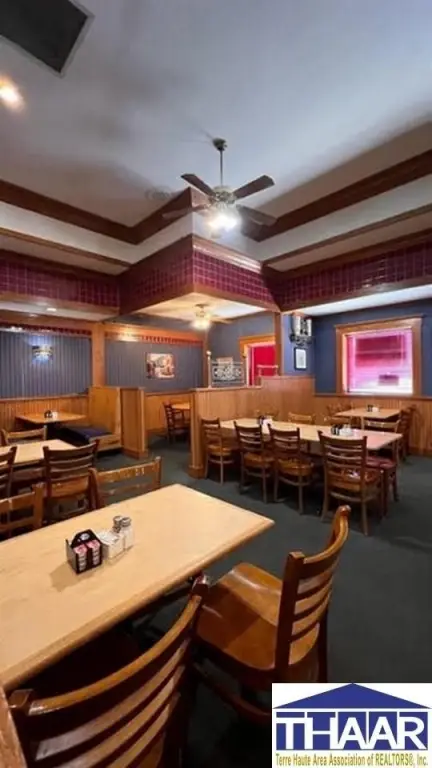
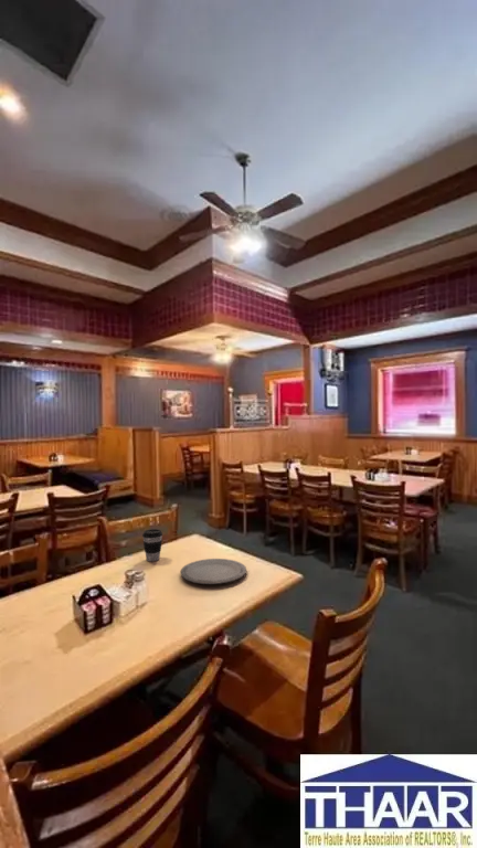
+ plate (213, 571)
+ coffee cup (152, 544)
